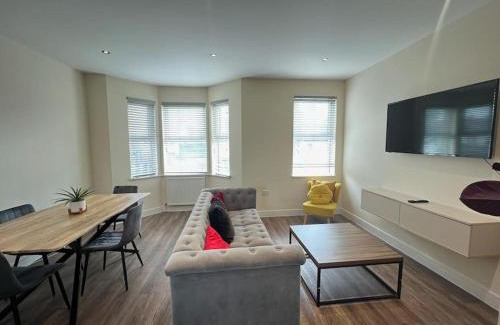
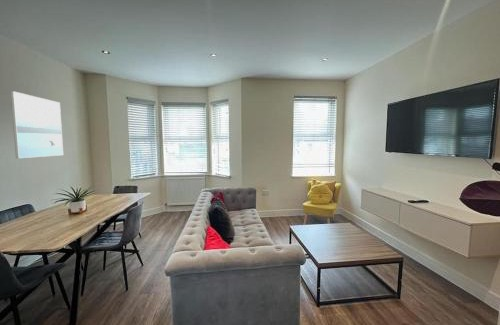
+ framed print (40, 127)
